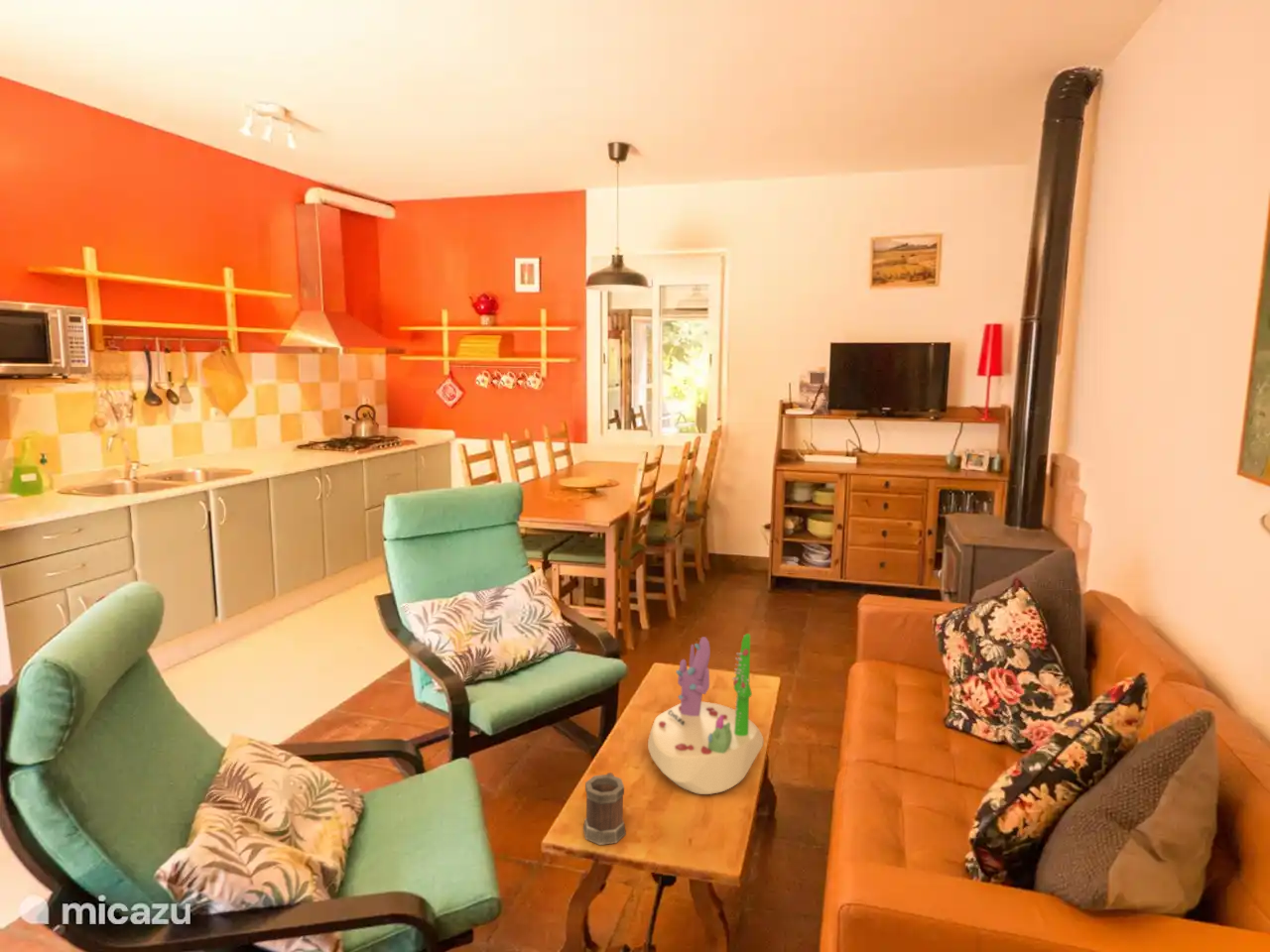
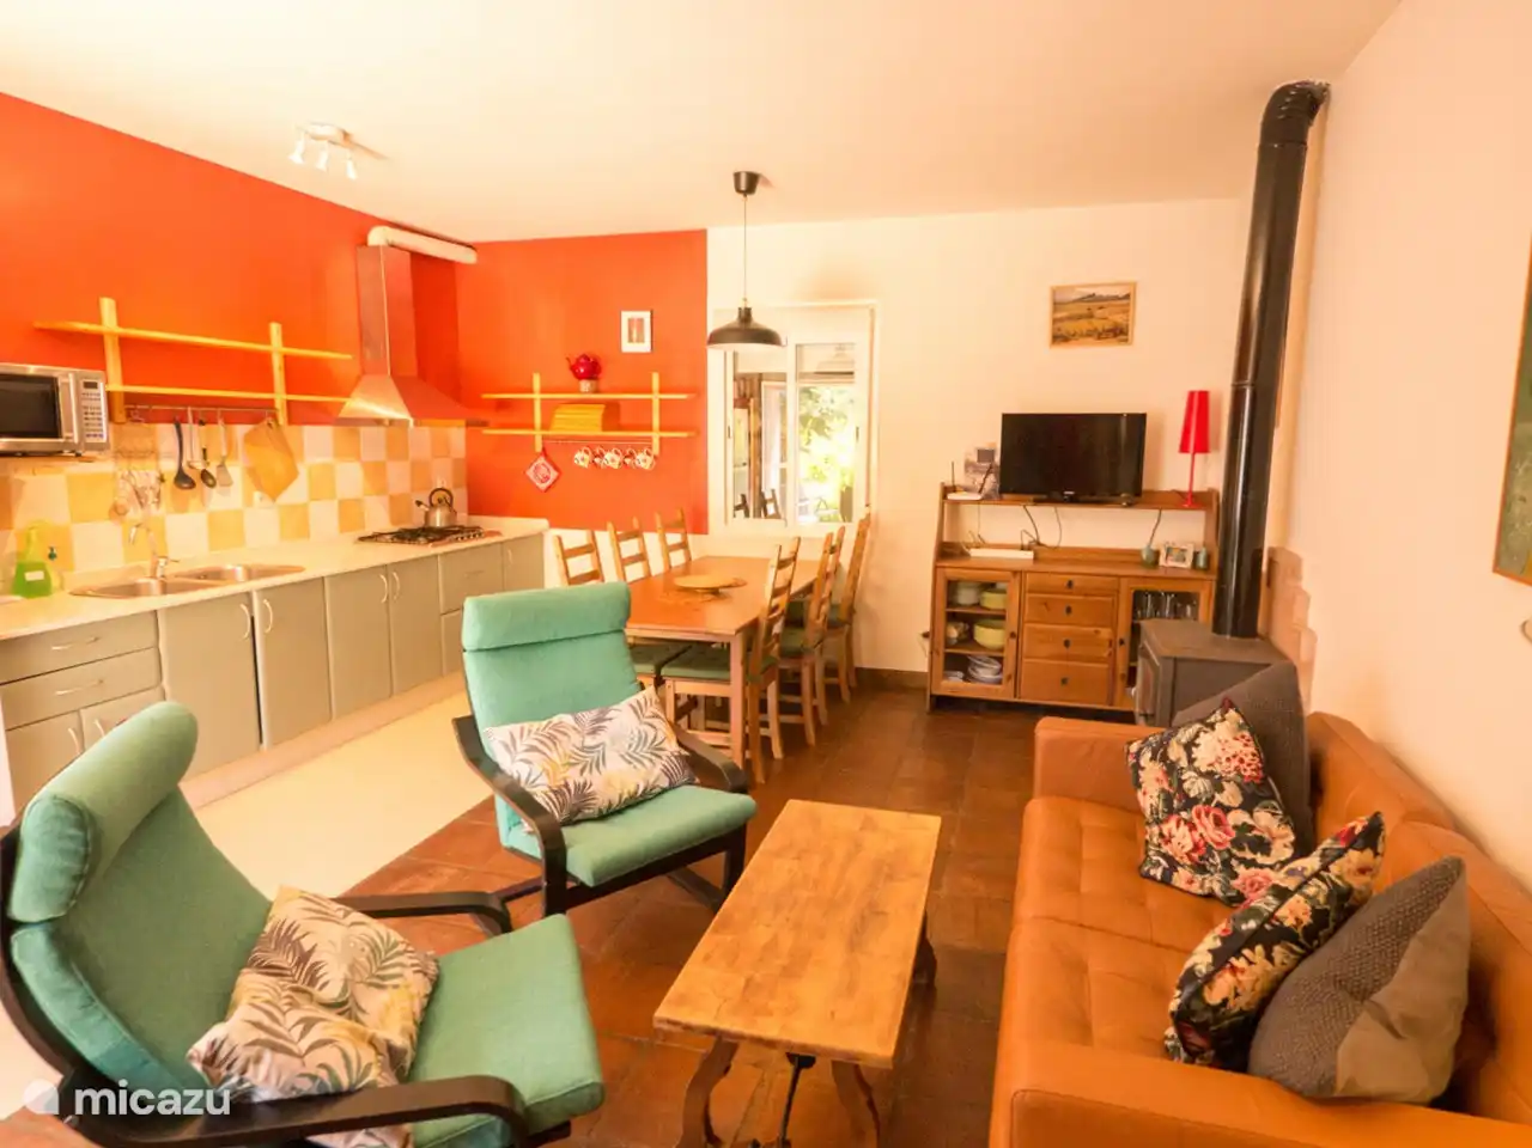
- mug (605, 804)
- succulent planter (705, 693)
